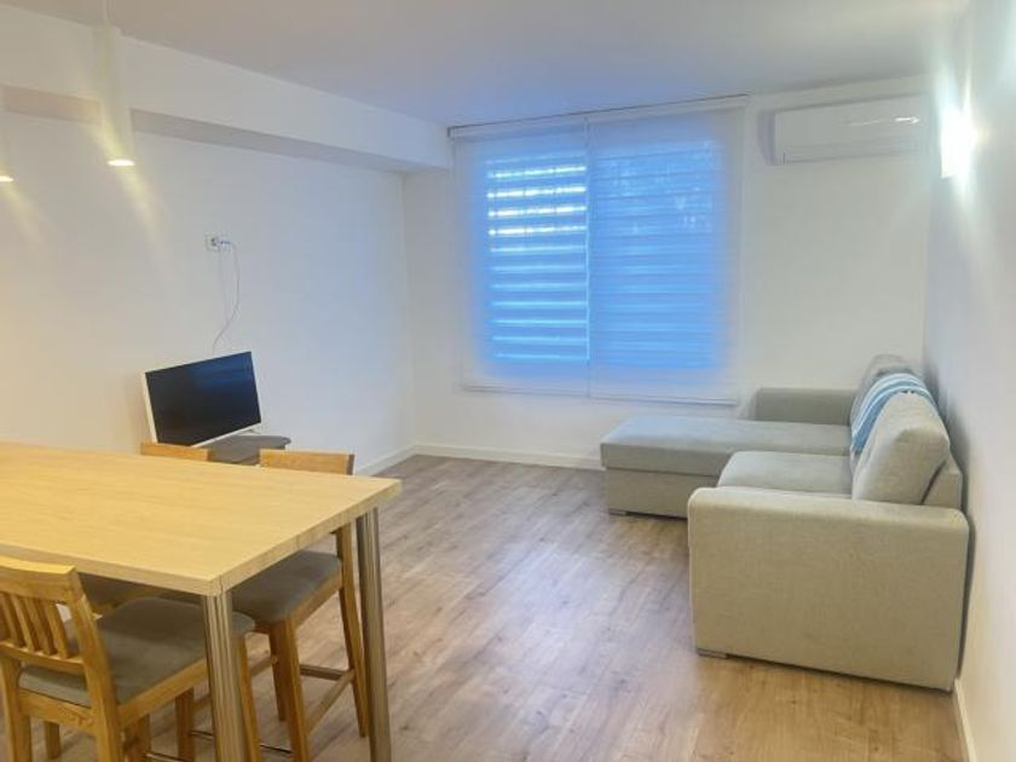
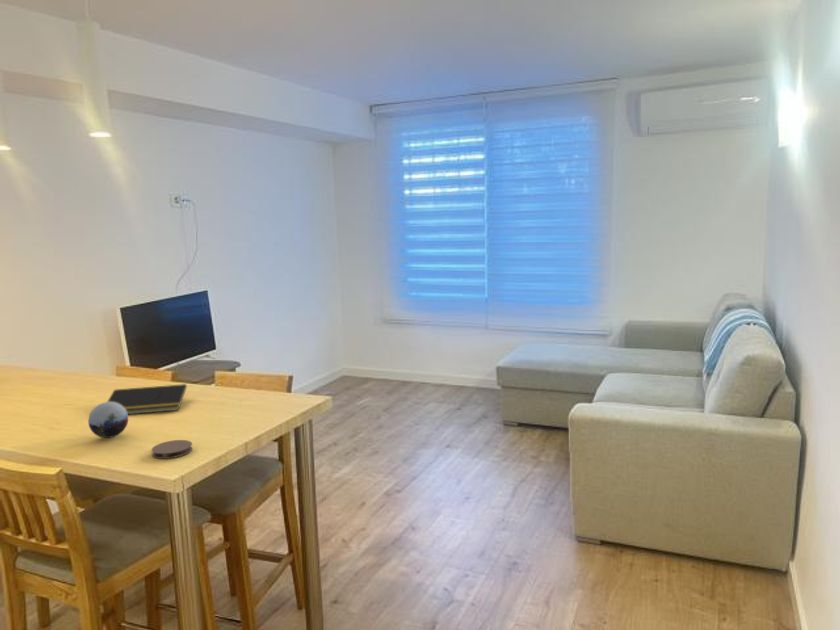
+ coaster (172, 449)
+ decorative orb (108, 419)
+ notepad (145, 399)
